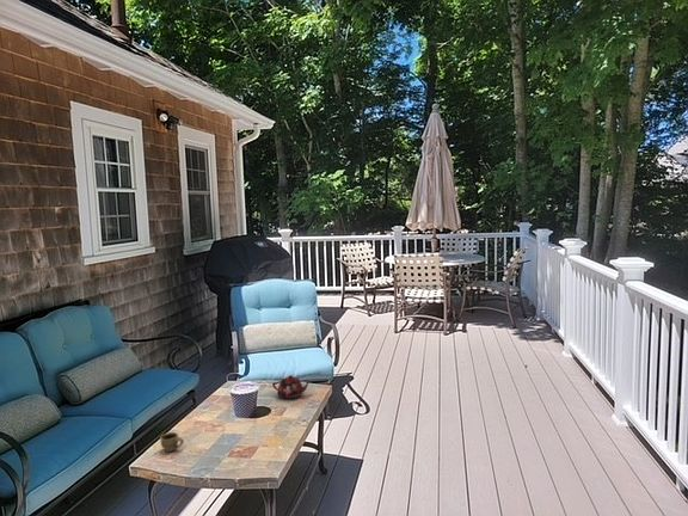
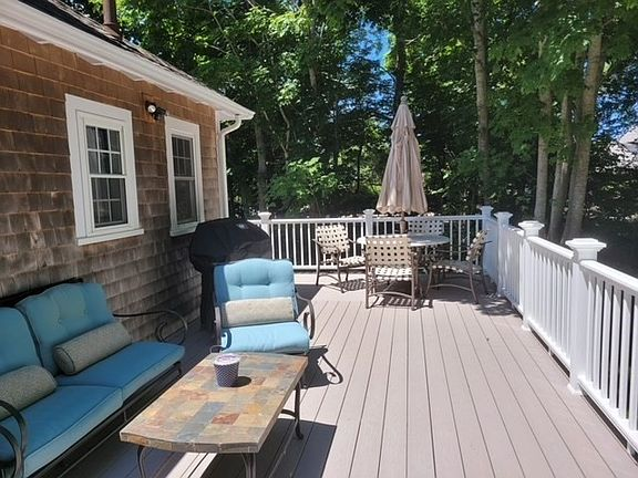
- teapot (291, 385)
- cup (172, 443)
